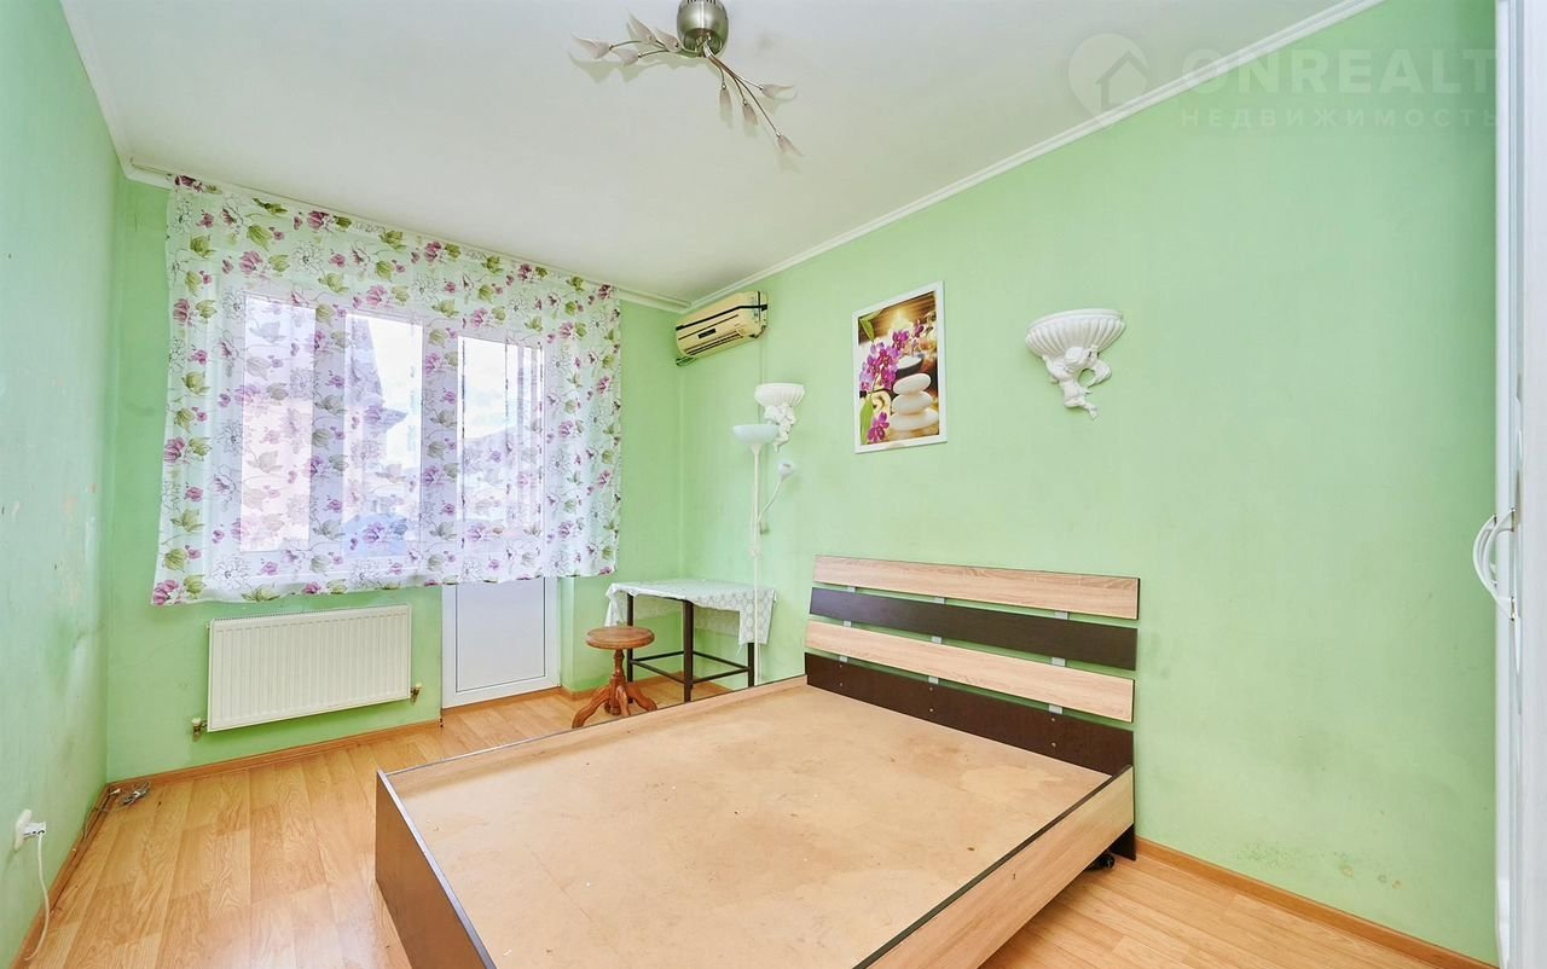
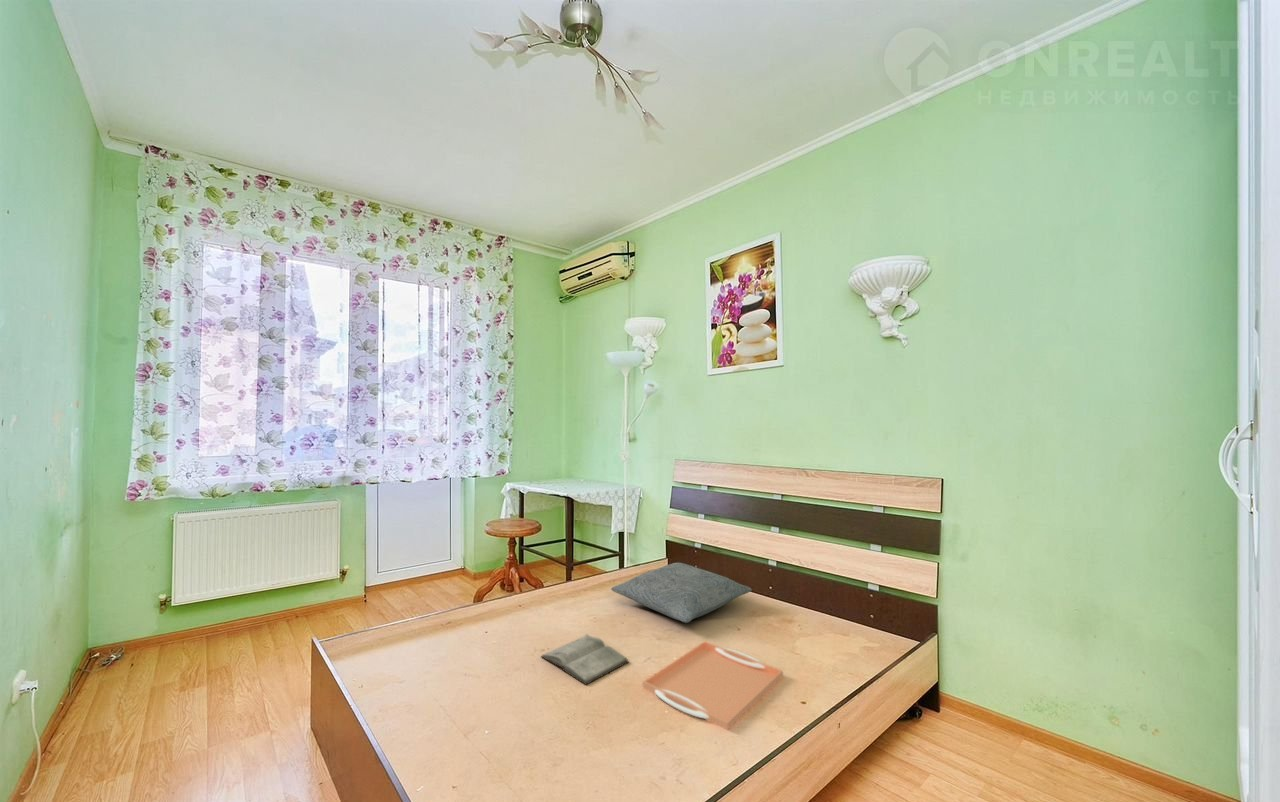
+ diary (584, 654)
+ pillow (681, 589)
+ serving tray (714, 679)
